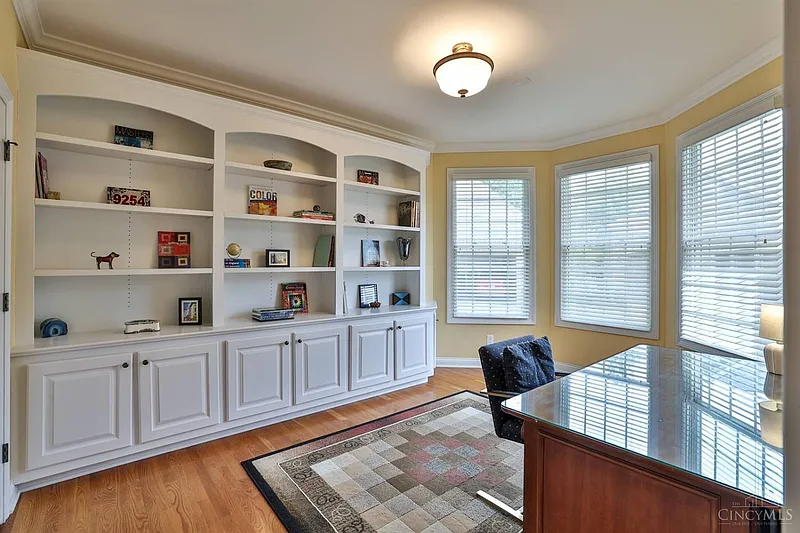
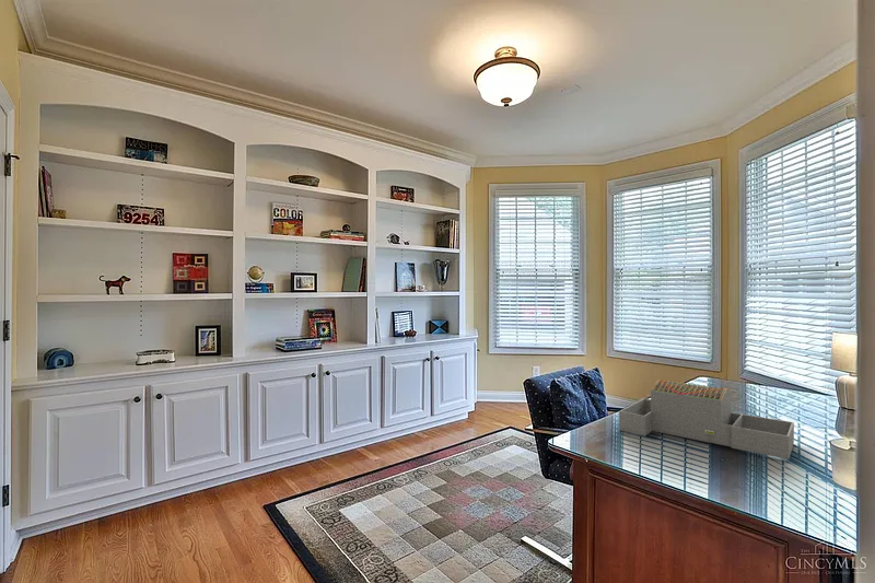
+ architectural model (702, 411)
